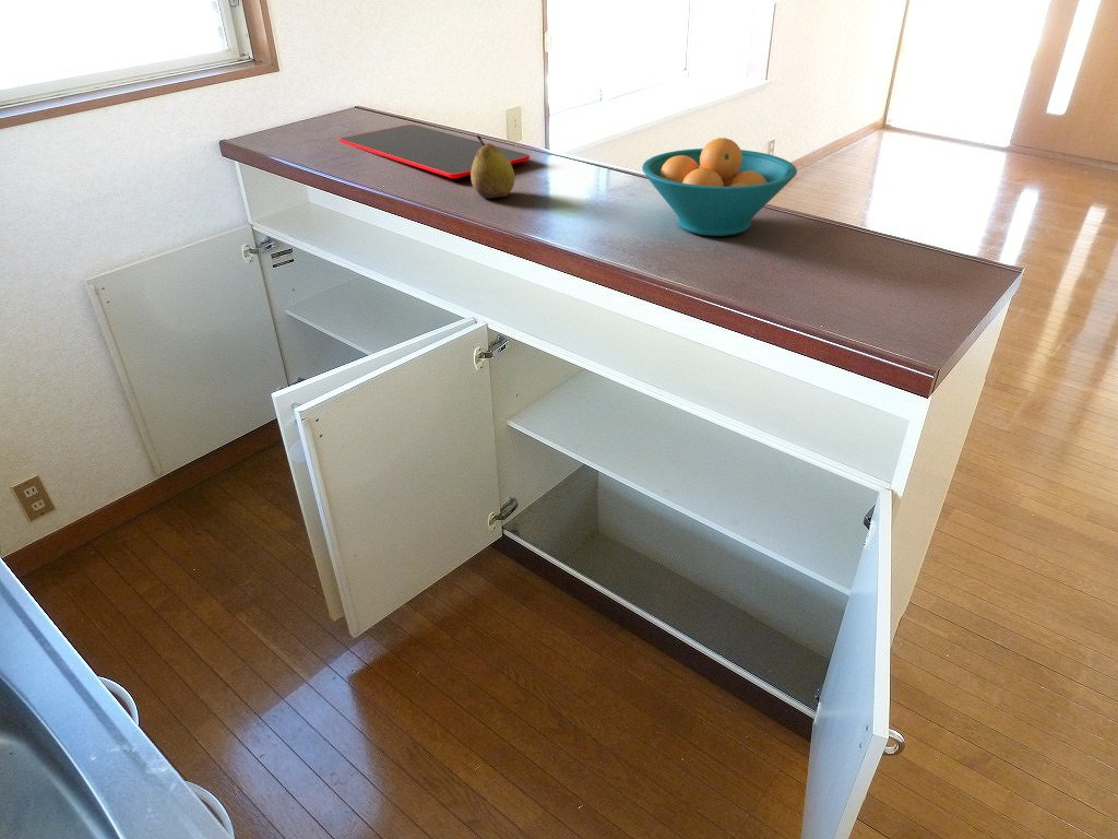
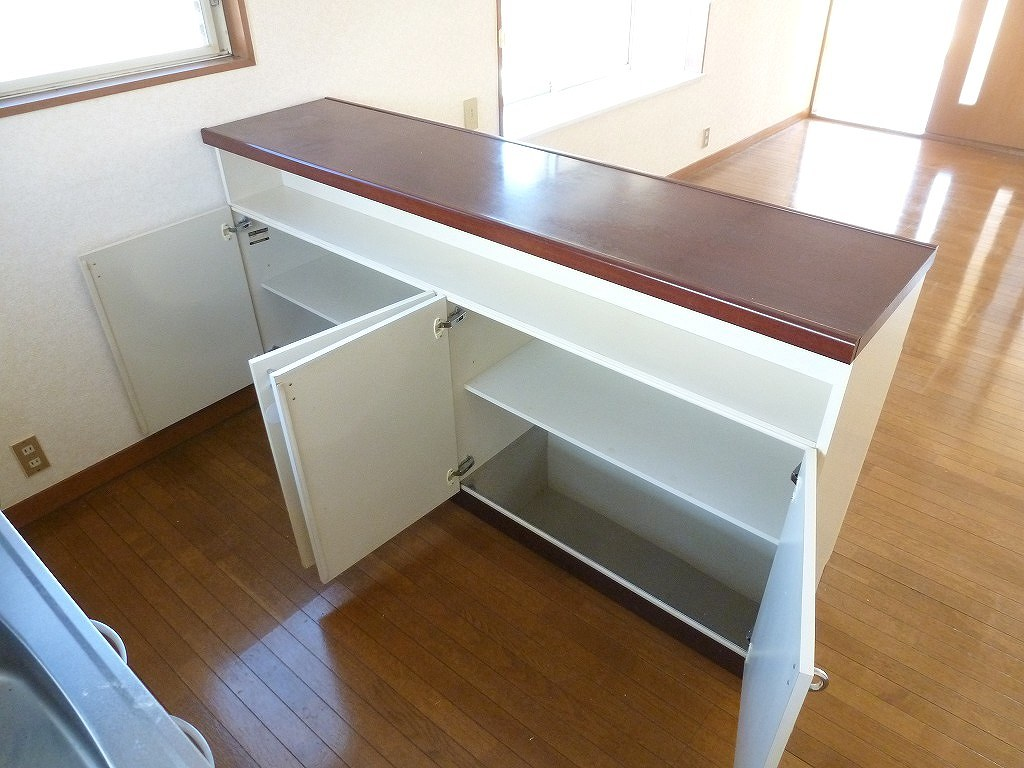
- fruit (491, 166)
- cutting board (430, 149)
- fruit bowl (716, 182)
